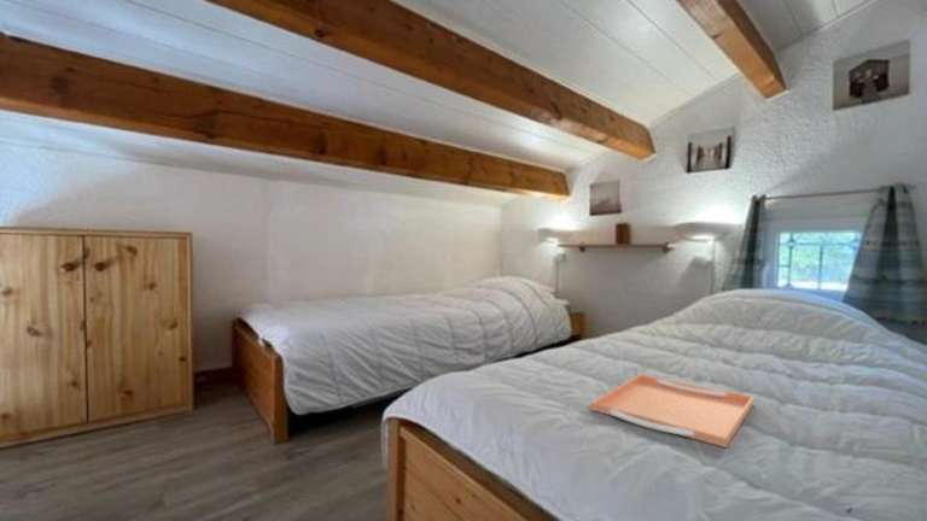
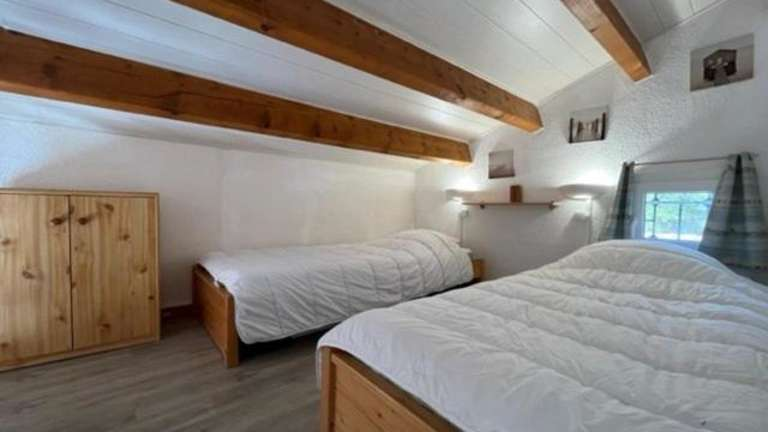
- serving tray (674, 403)
